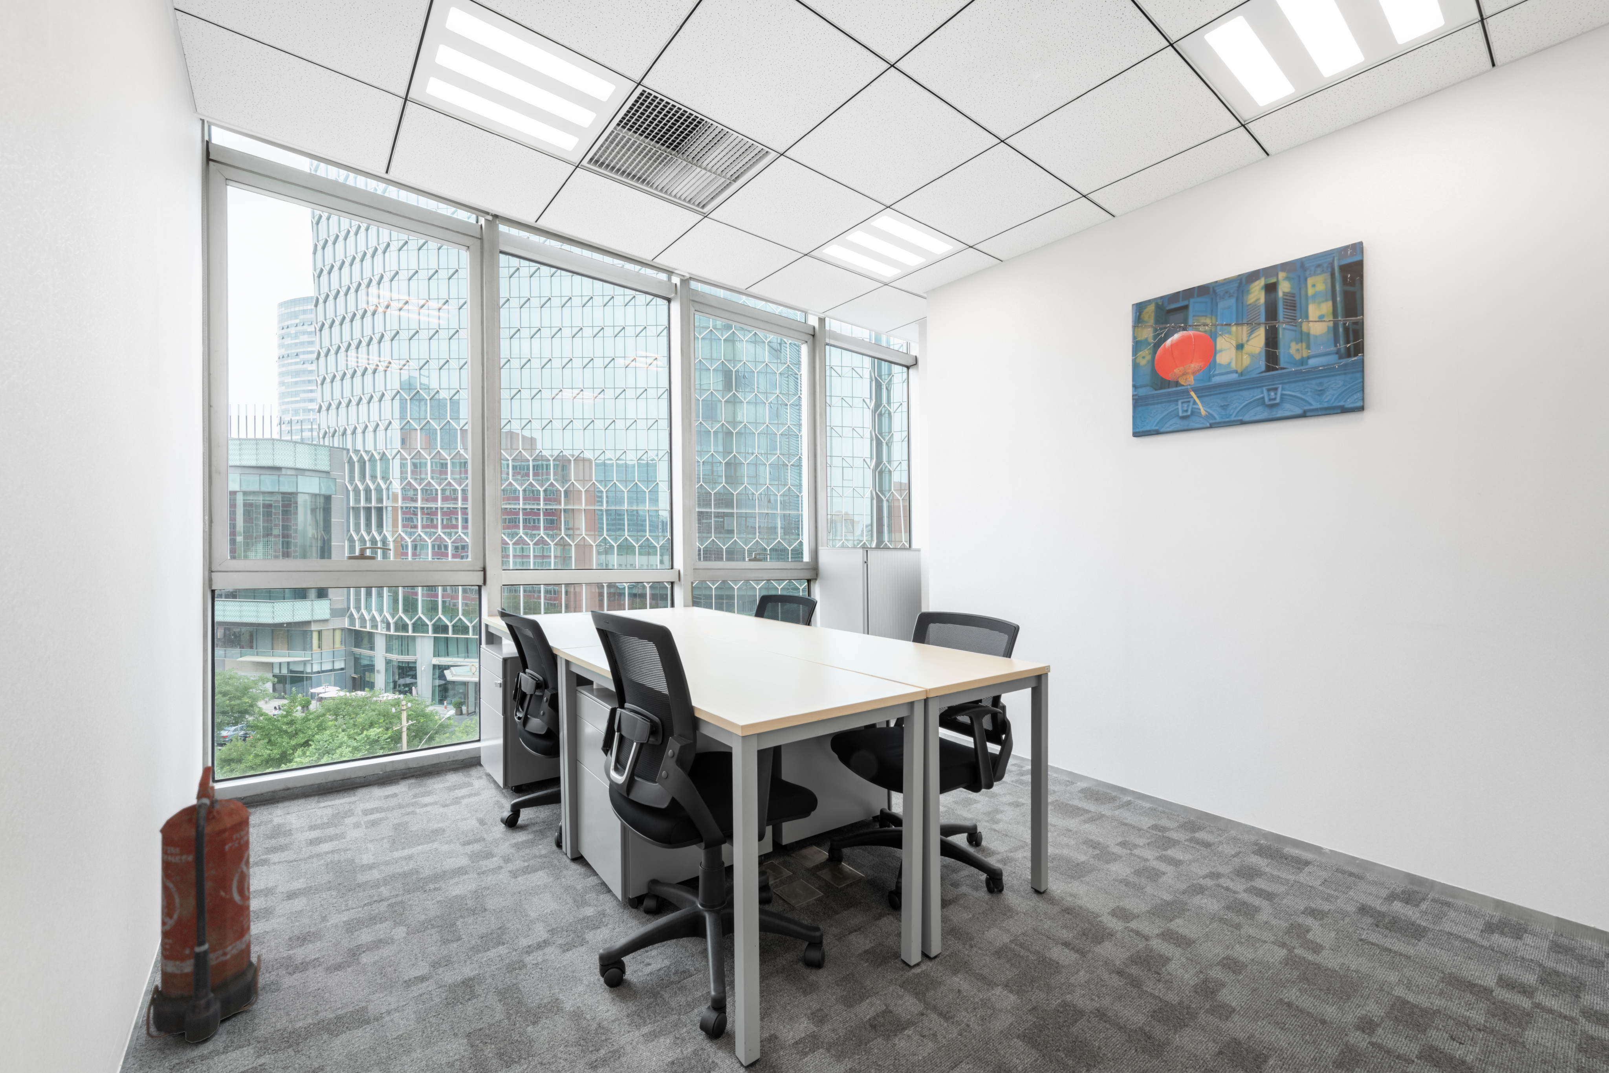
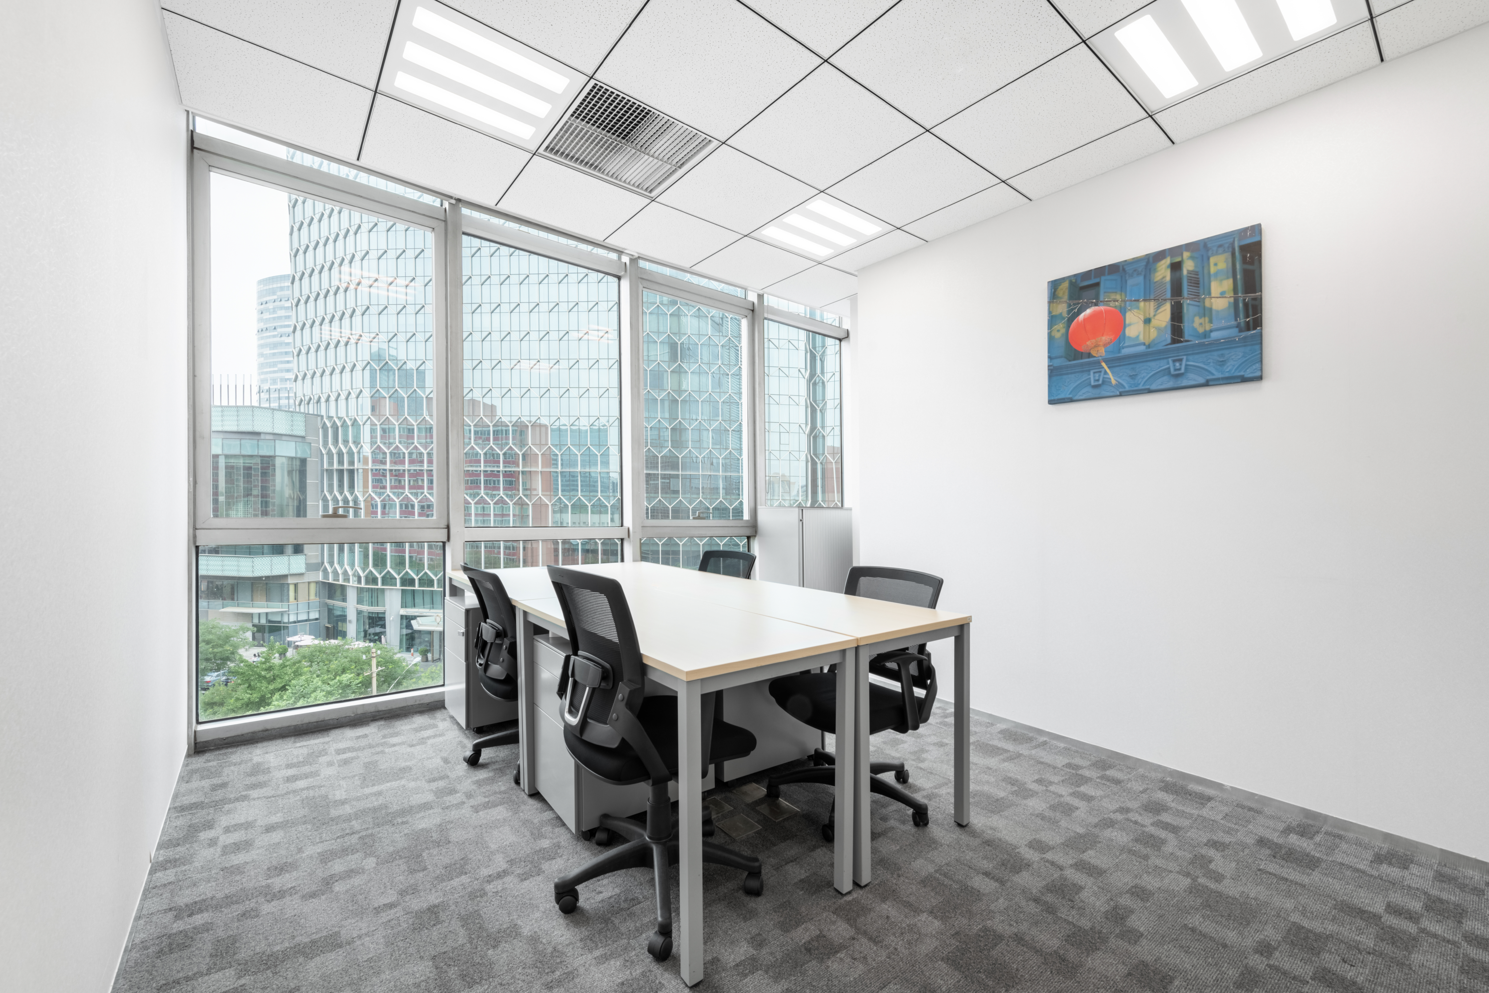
- fire extinguisher (206, 895)
